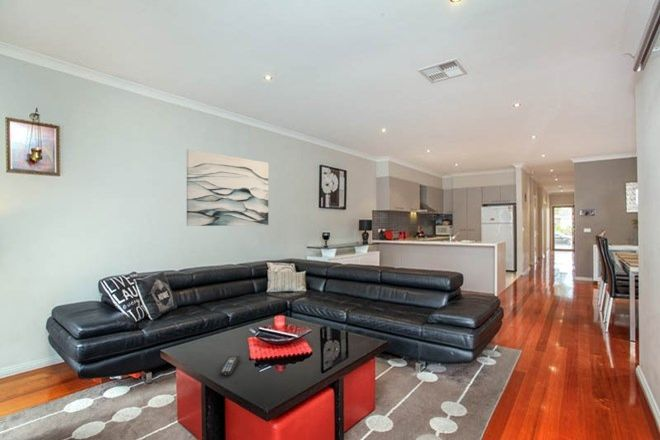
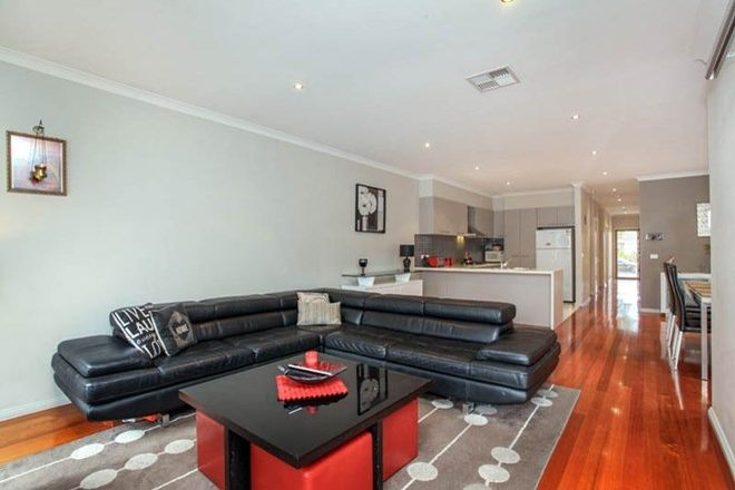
- wall art (231, 191)
- remote control (230, 364)
